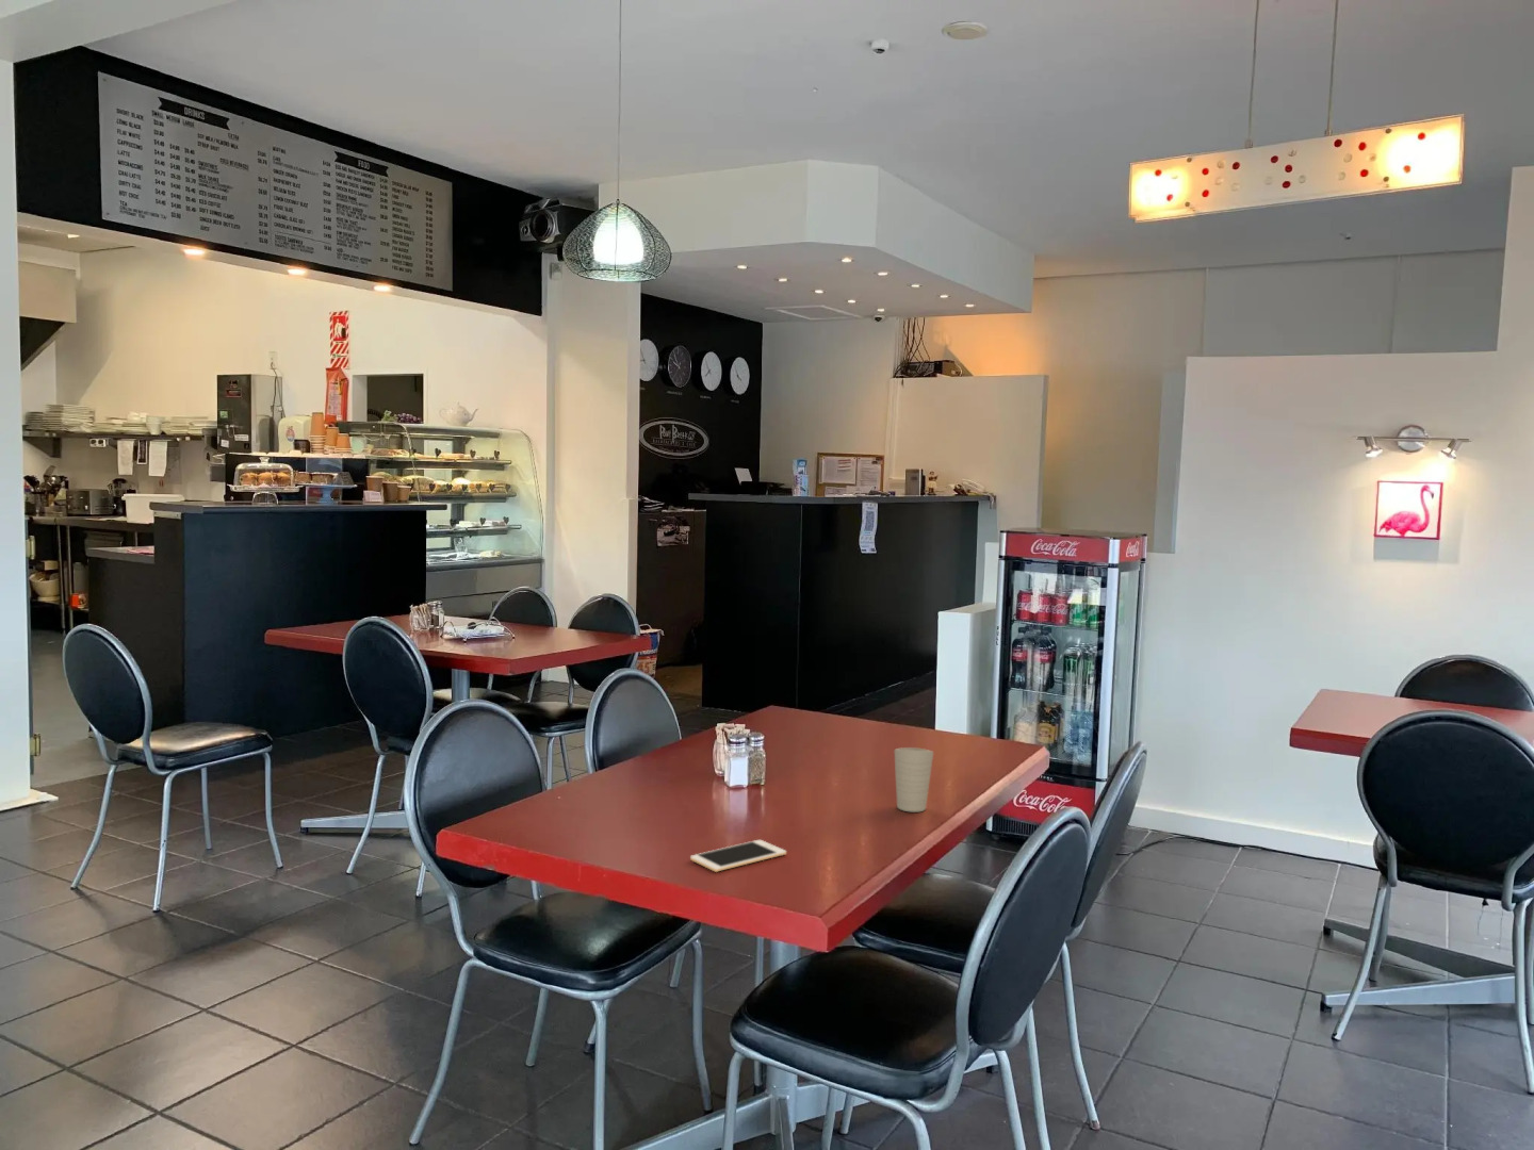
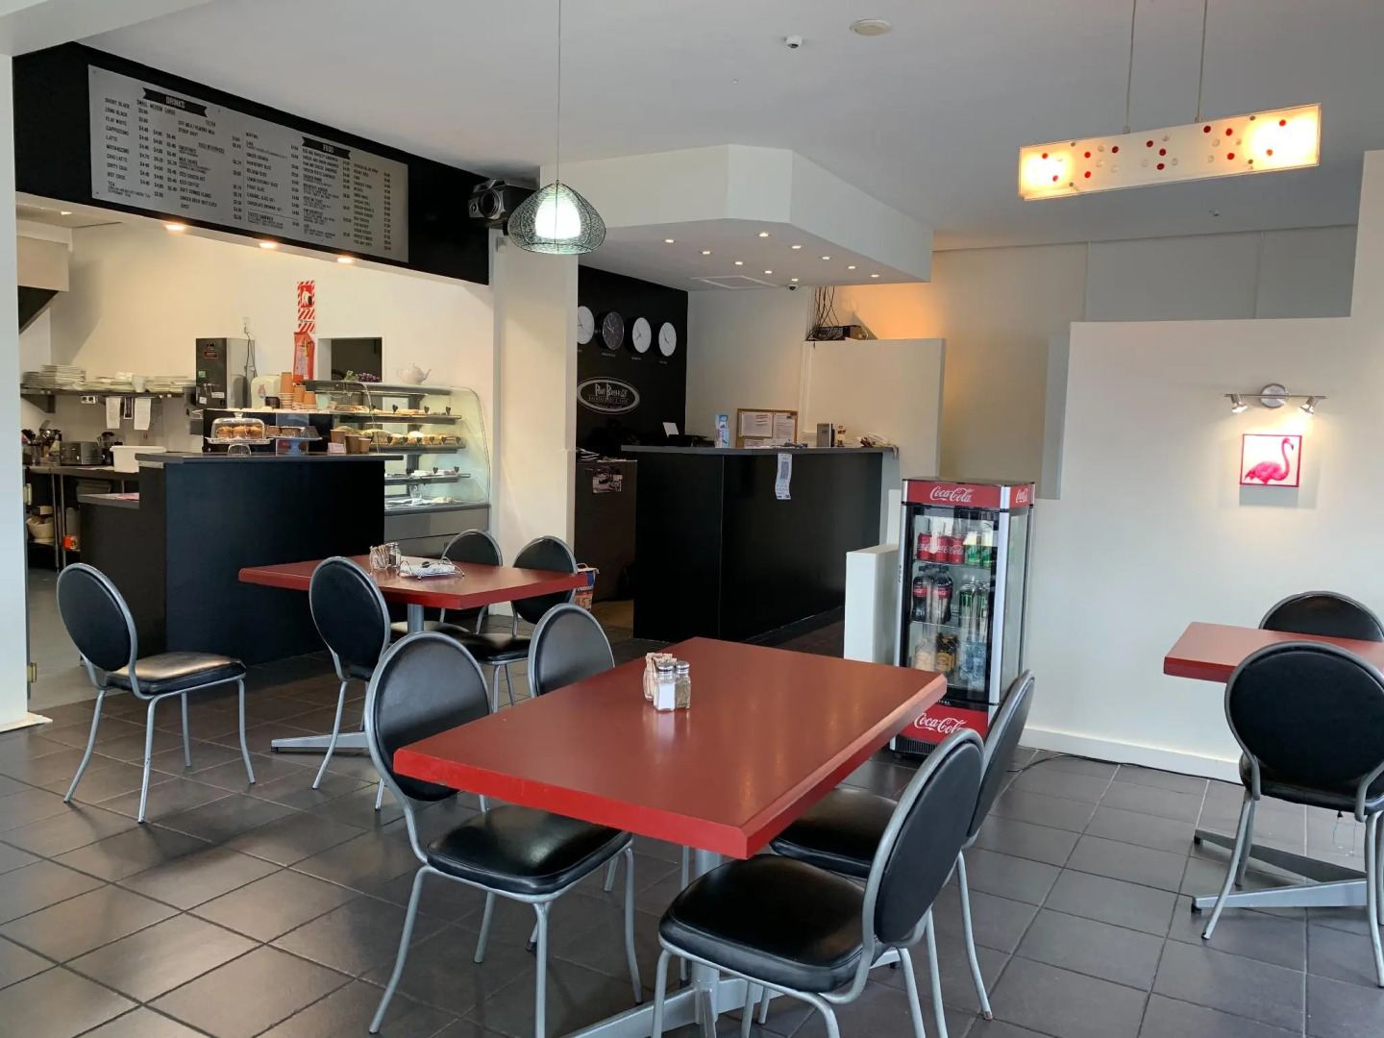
- cell phone (738, 855)
- cup (912, 777)
